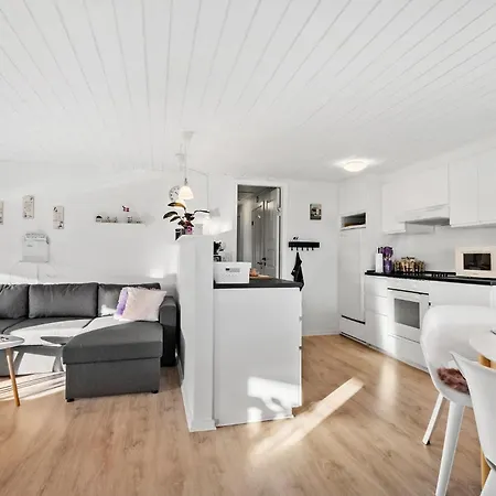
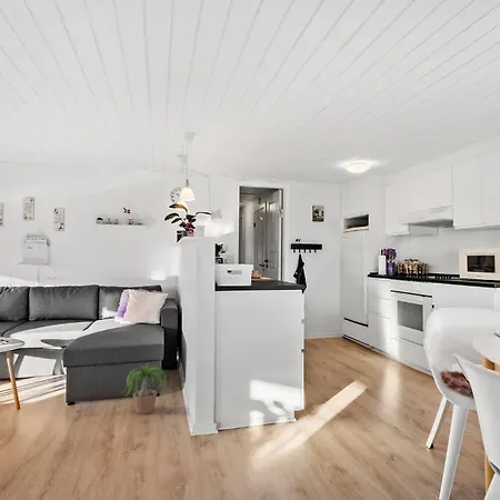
+ potted plant (149, 387)
